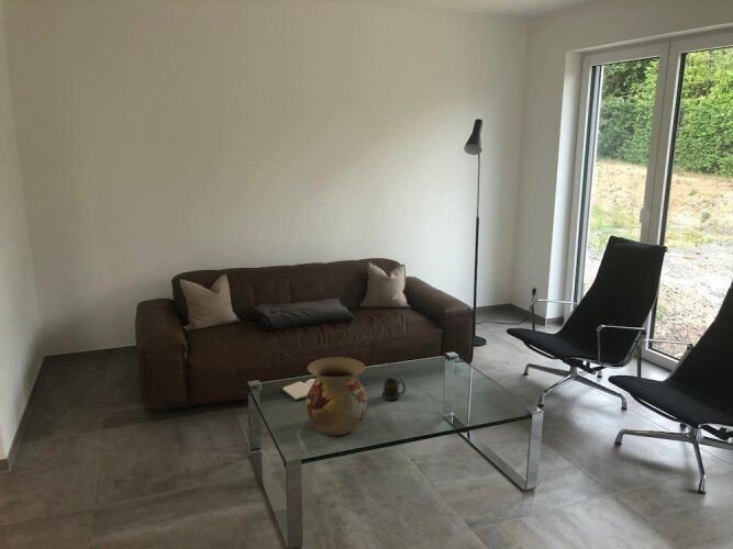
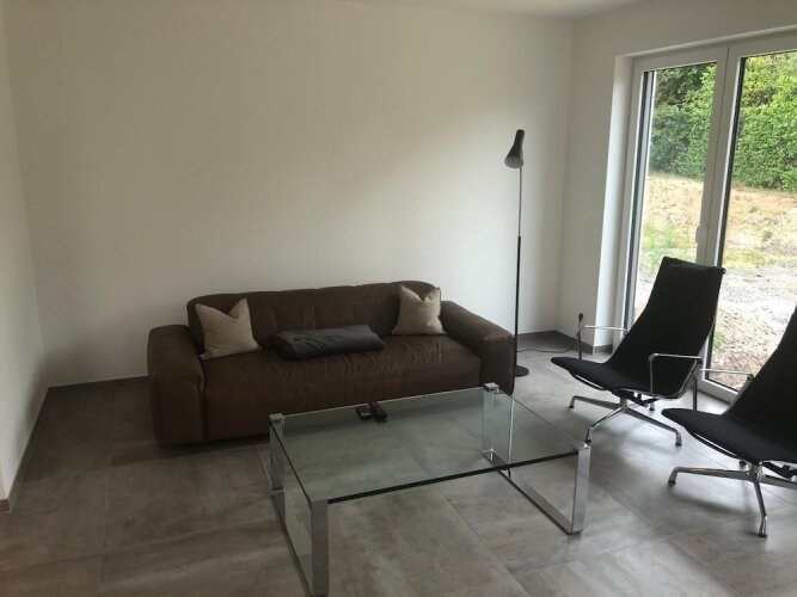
- mug (393, 388)
- vase (336, 396)
- hardback book (310, 386)
